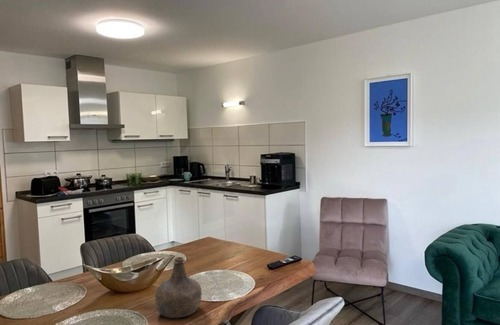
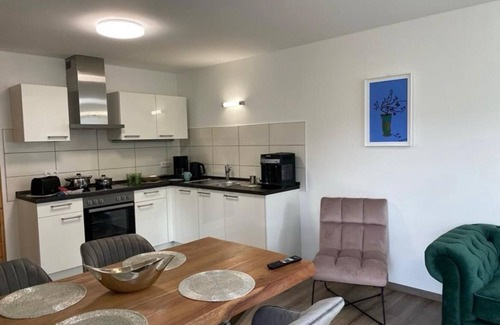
- bottle (178, 284)
